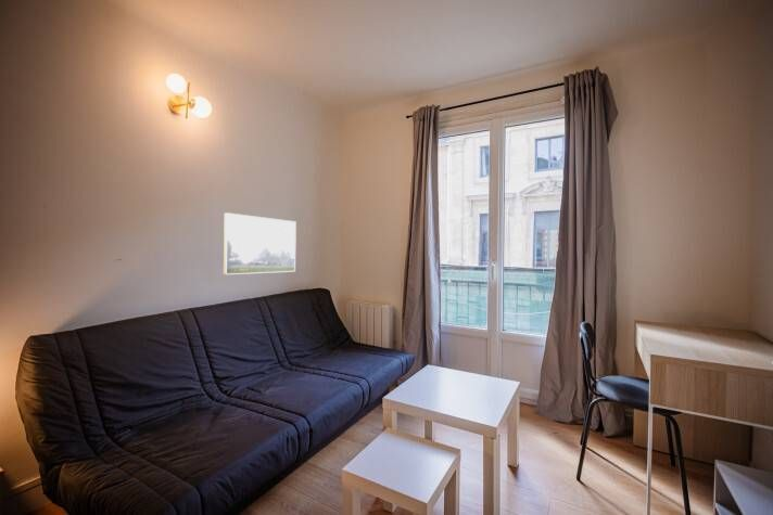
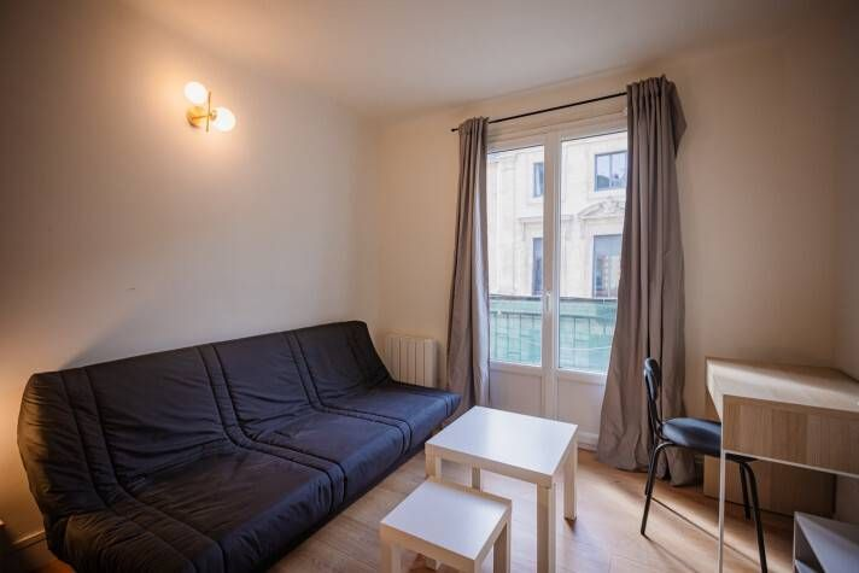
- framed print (263, 245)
